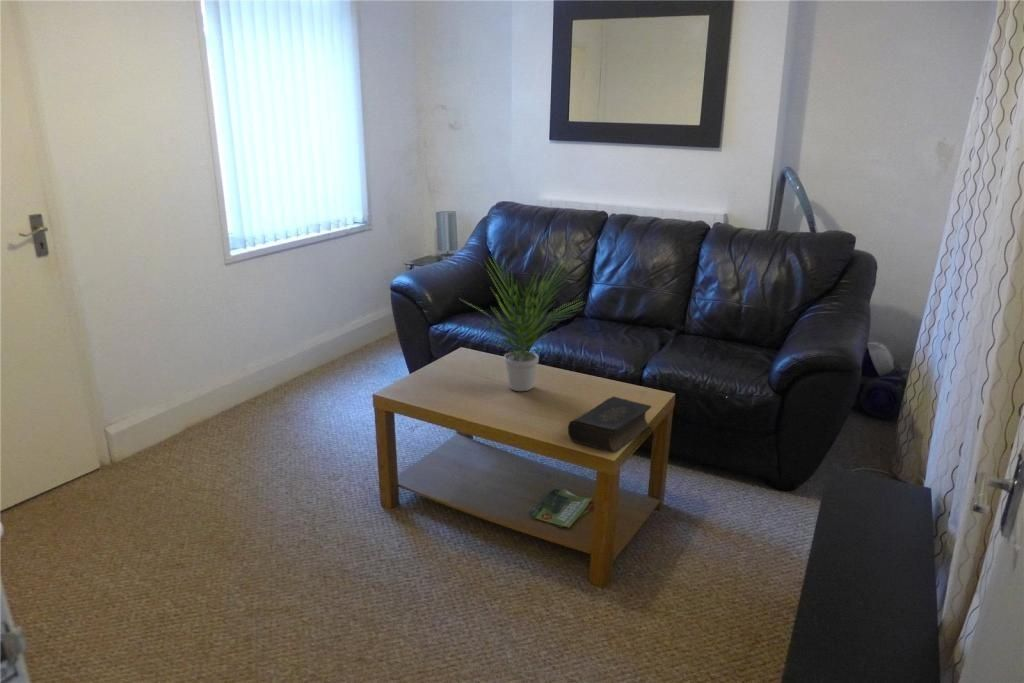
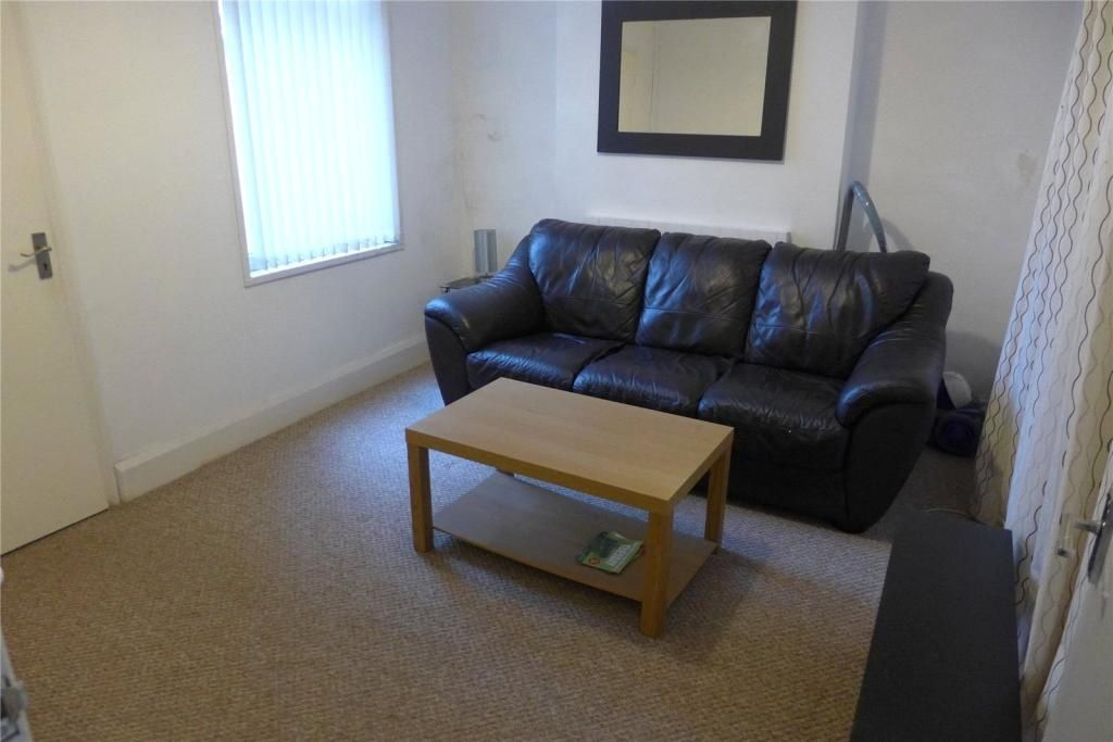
- book (611, 421)
- potted plant (522, 325)
